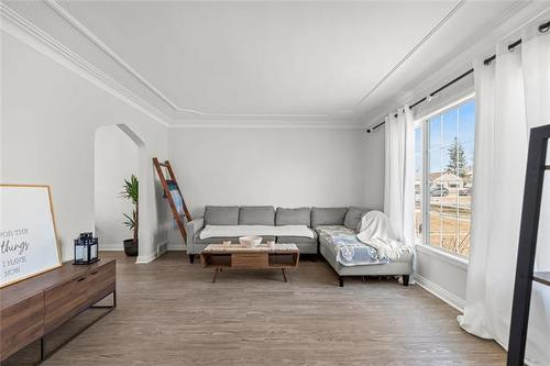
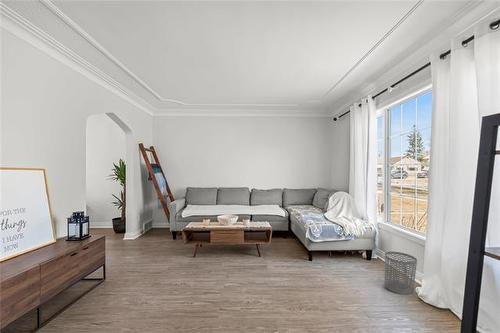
+ waste bin (399, 272)
